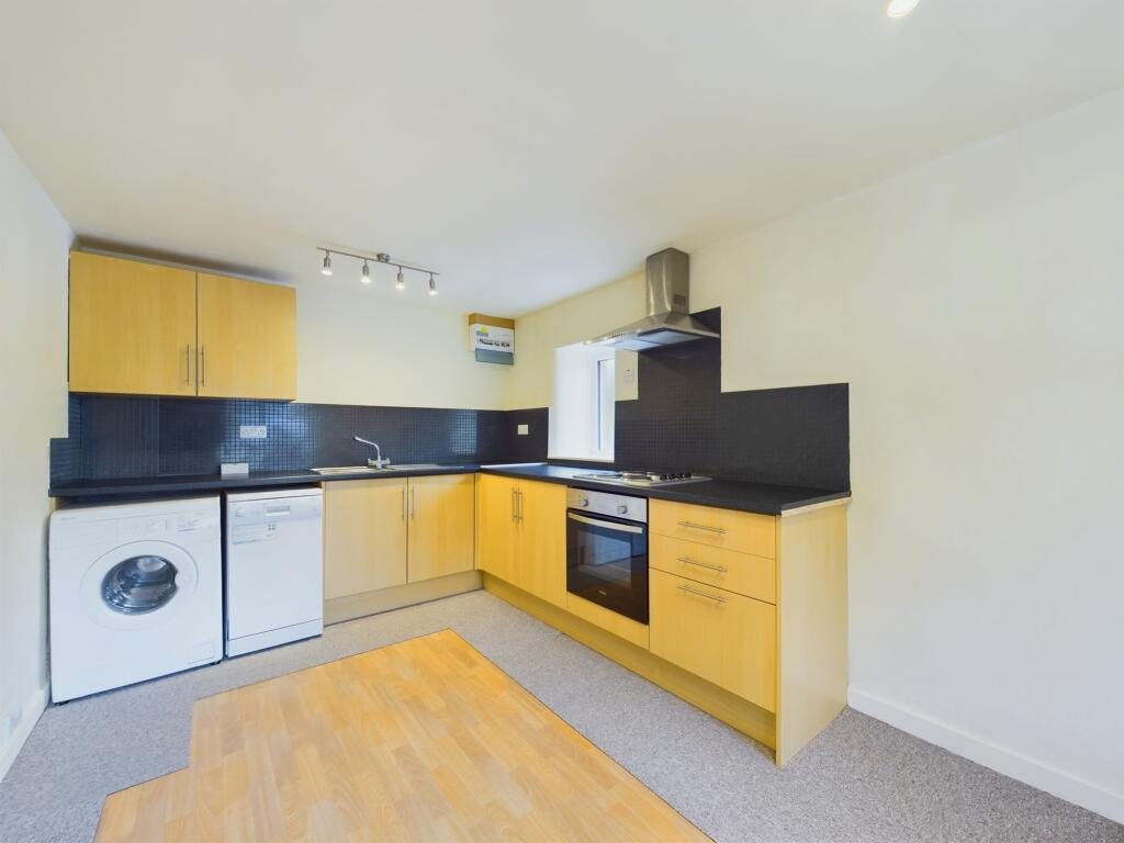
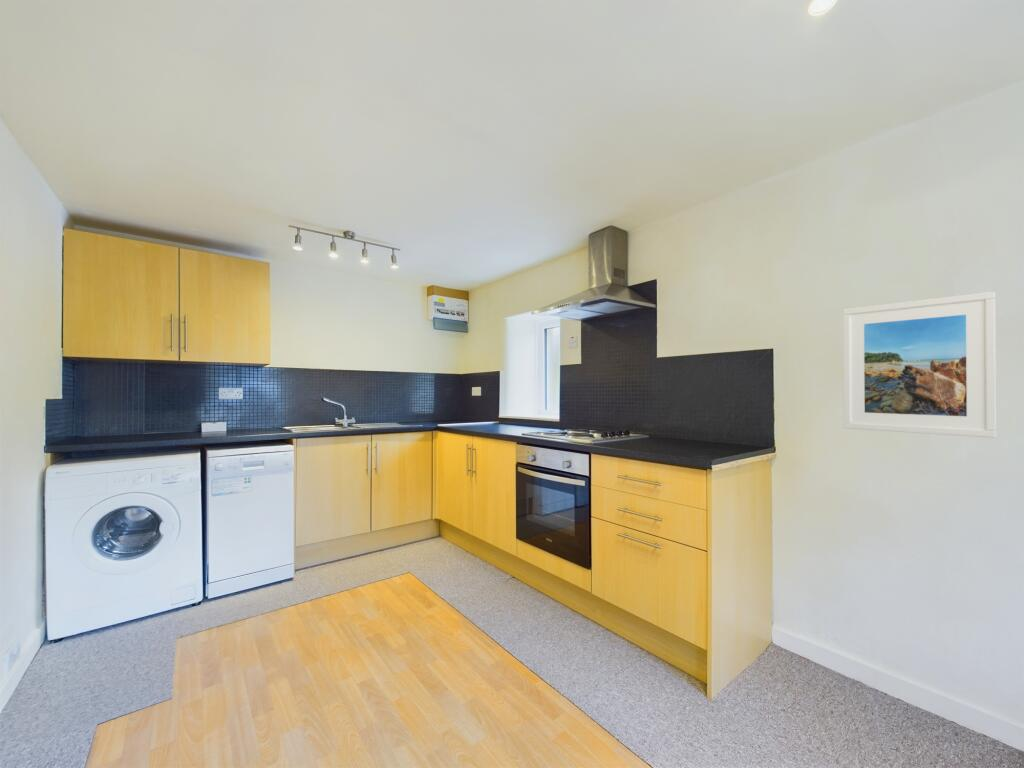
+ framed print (912, 367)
